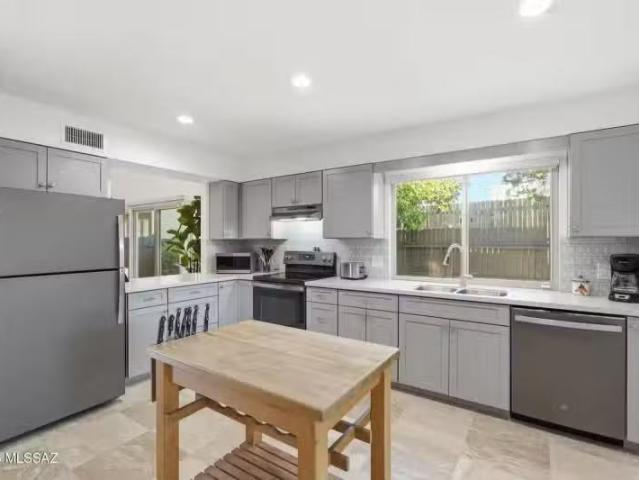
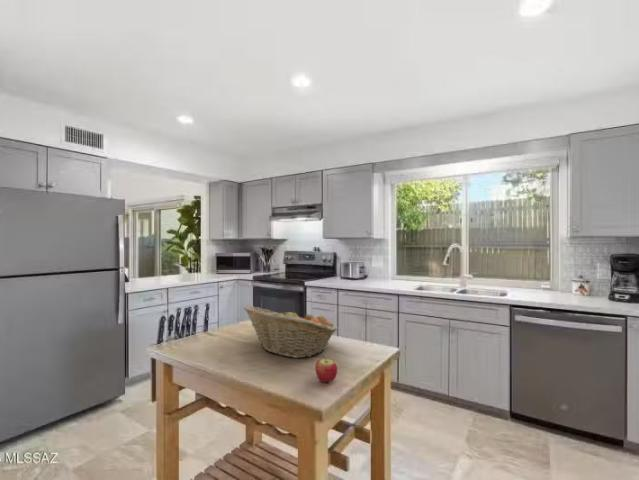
+ apple (326, 367)
+ fruit basket (289, 325)
